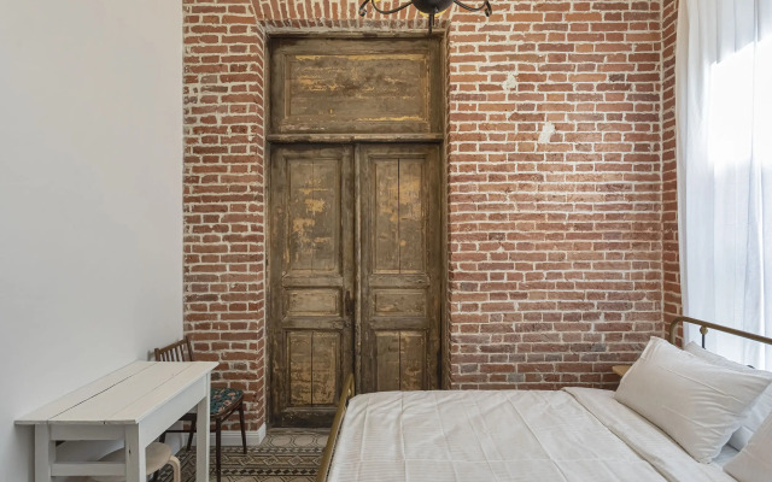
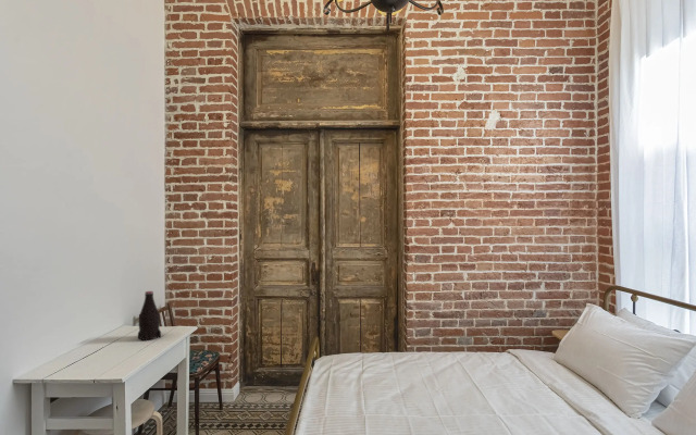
+ bottle (149, 314)
